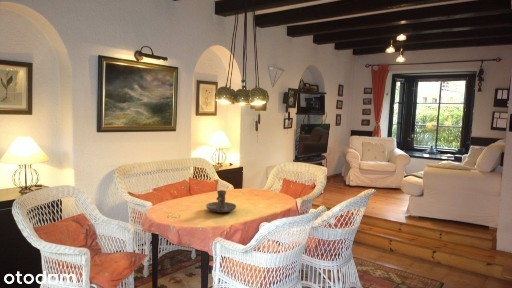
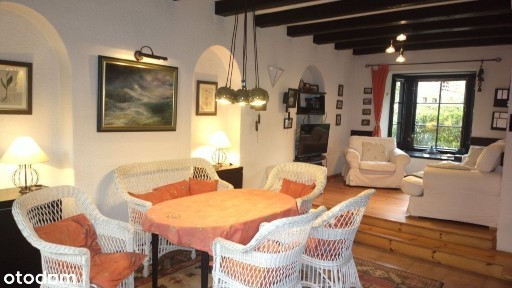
- candle holder (220, 201)
